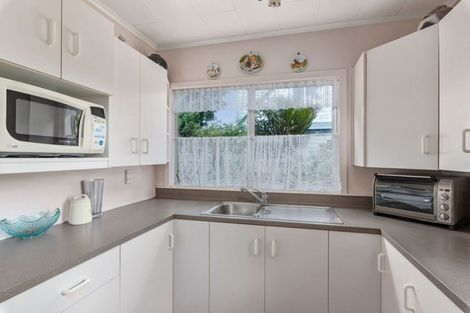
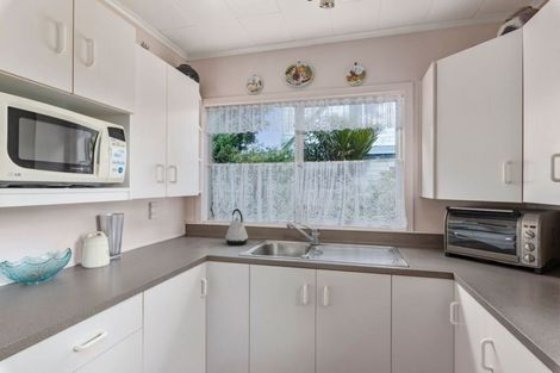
+ kettle (236, 225)
